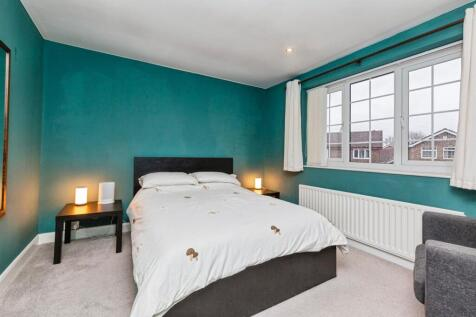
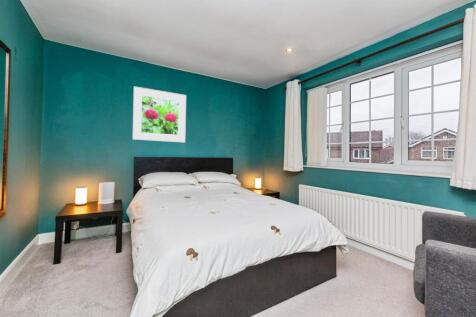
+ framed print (160, 116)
